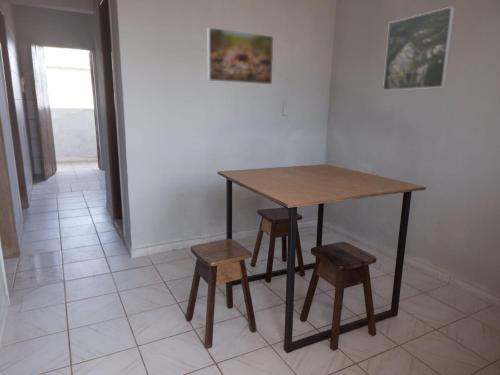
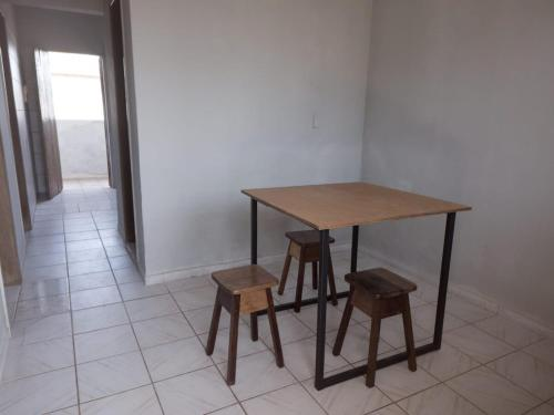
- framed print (241, 57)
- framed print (415, 53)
